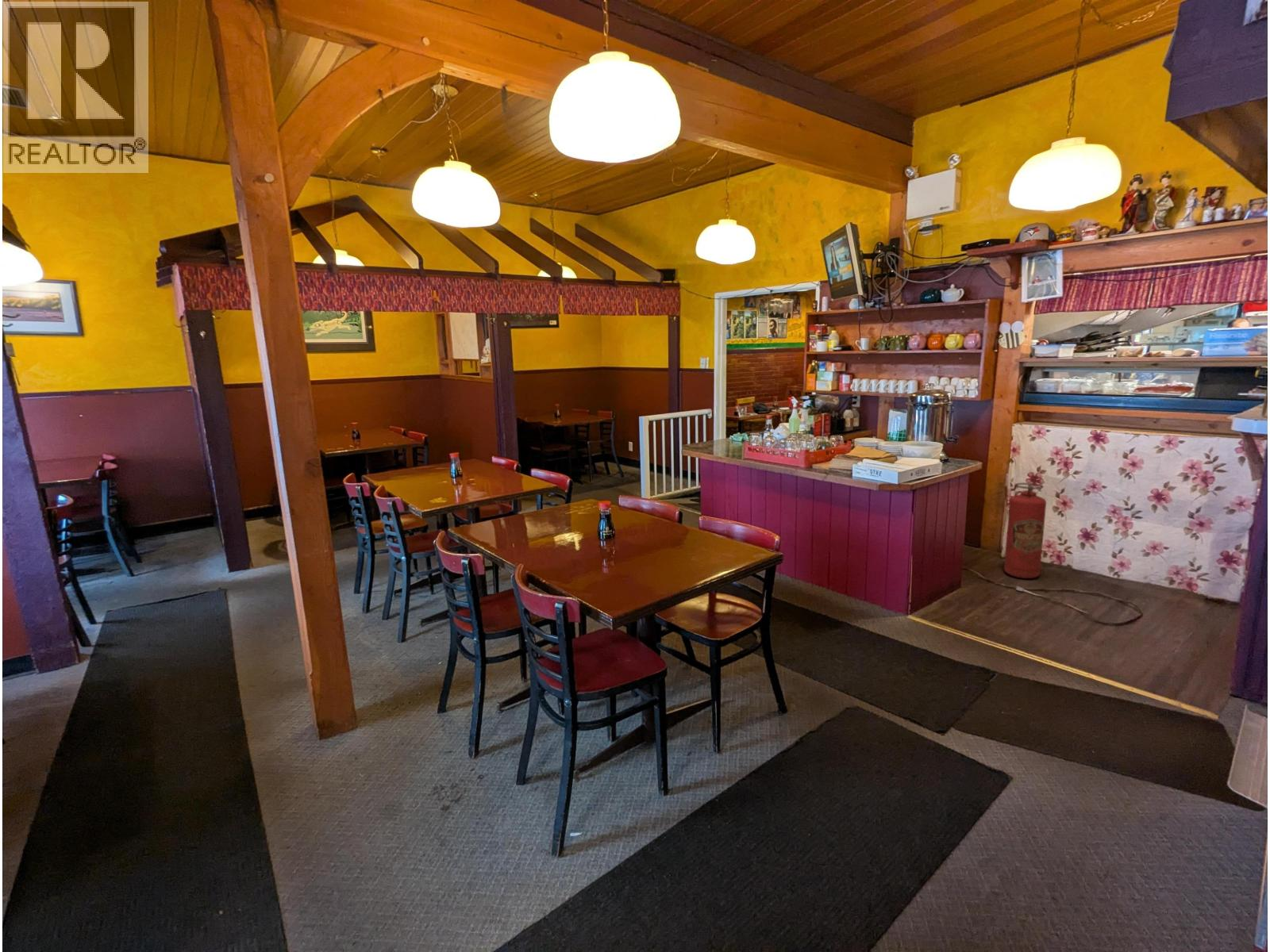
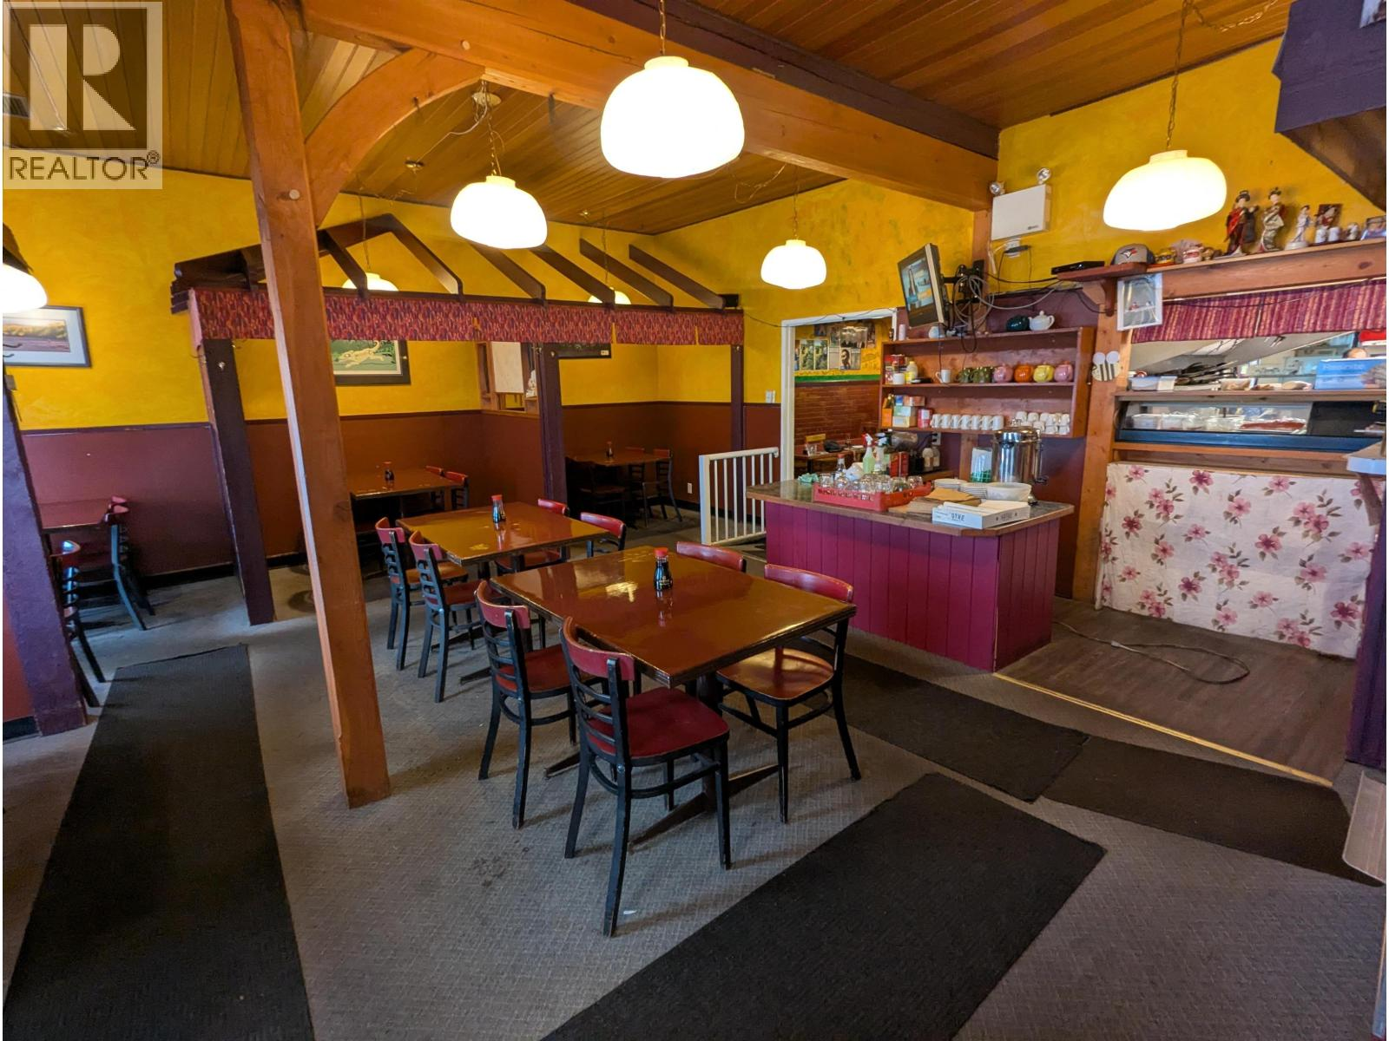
- fire extinguisher (1025, 530)
